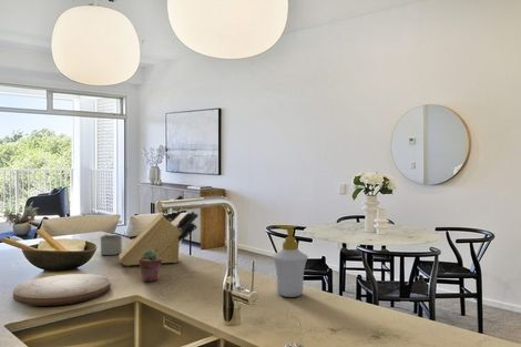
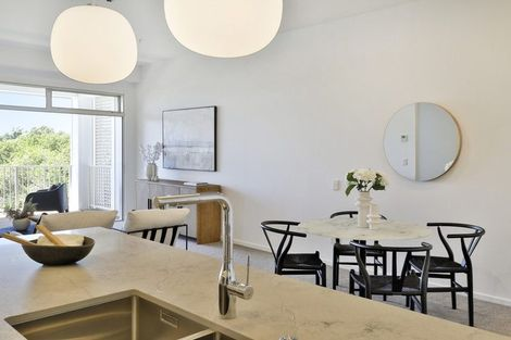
- potted succulent (150, 264)
- soap bottle (289, 259)
- knife block (159, 228)
- mug (110, 244)
- cutting board (63, 287)
